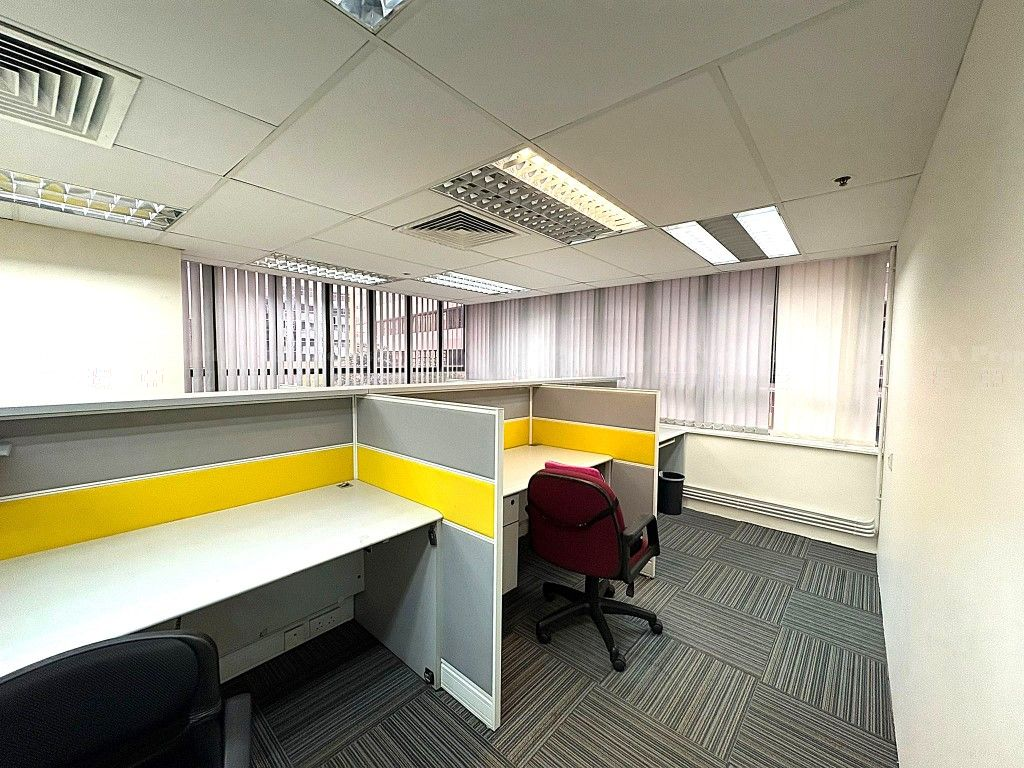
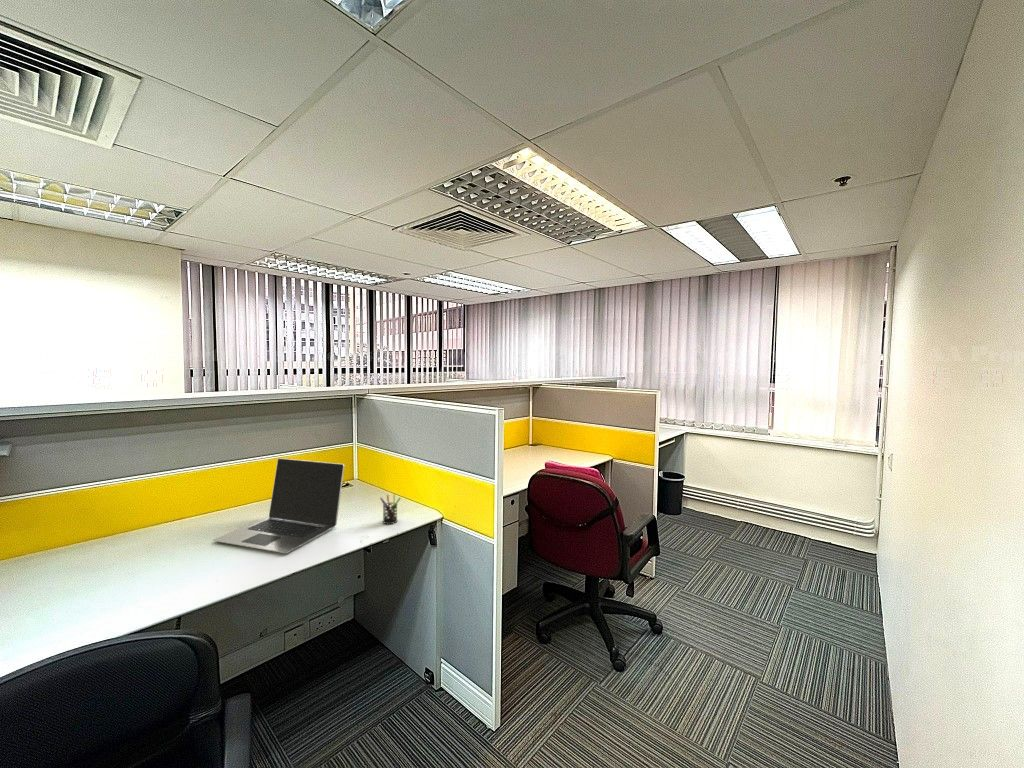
+ pen holder (391, 507)
+ laptop (282, 500)
